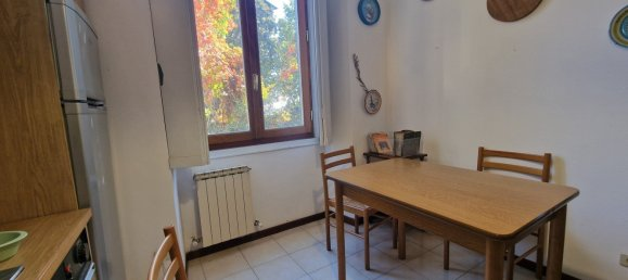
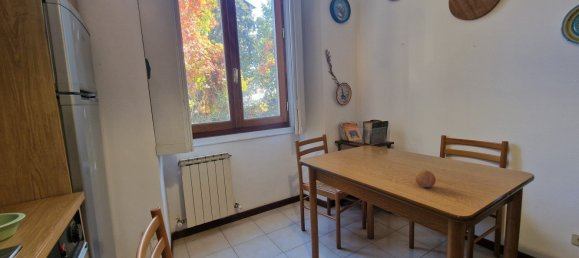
+ fruit (425, 178)
